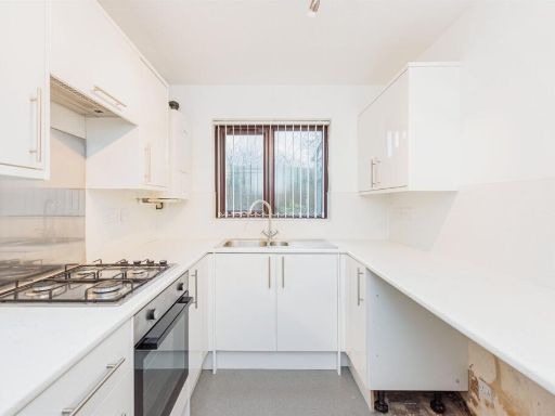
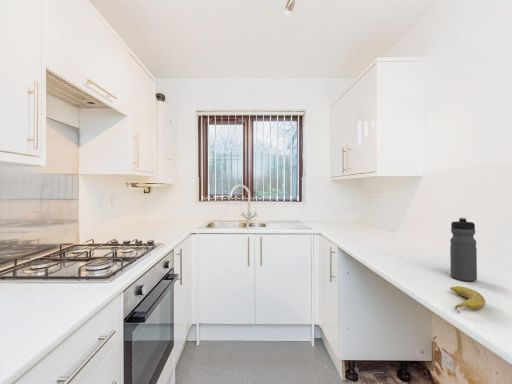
+ fruit (465, 296)
+ water bottle (463, 247)
